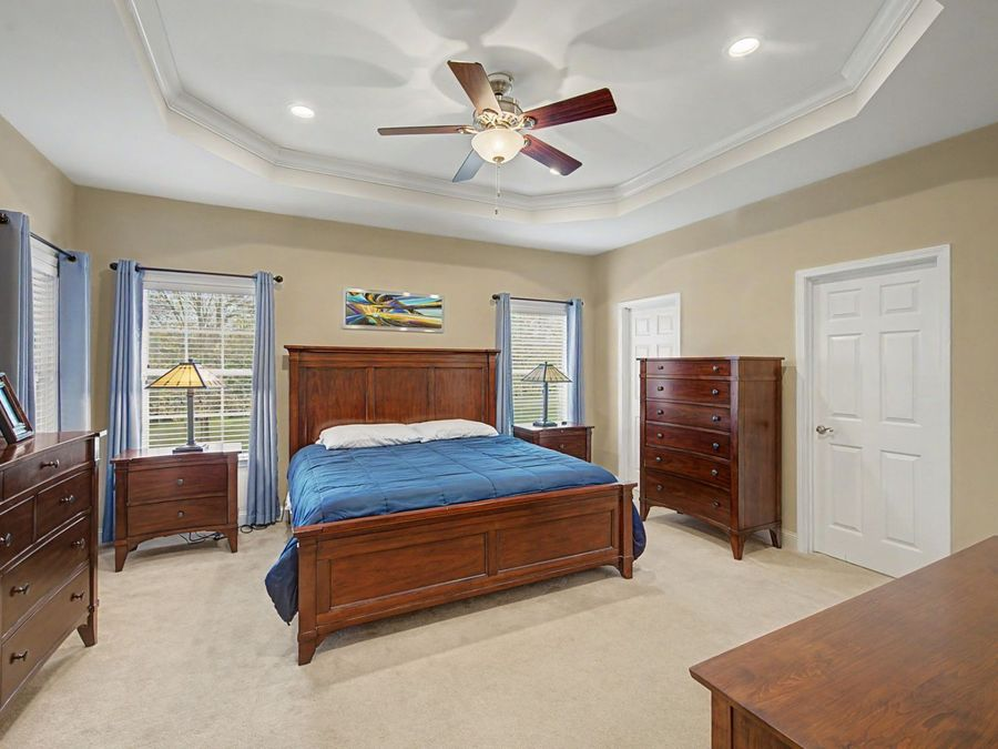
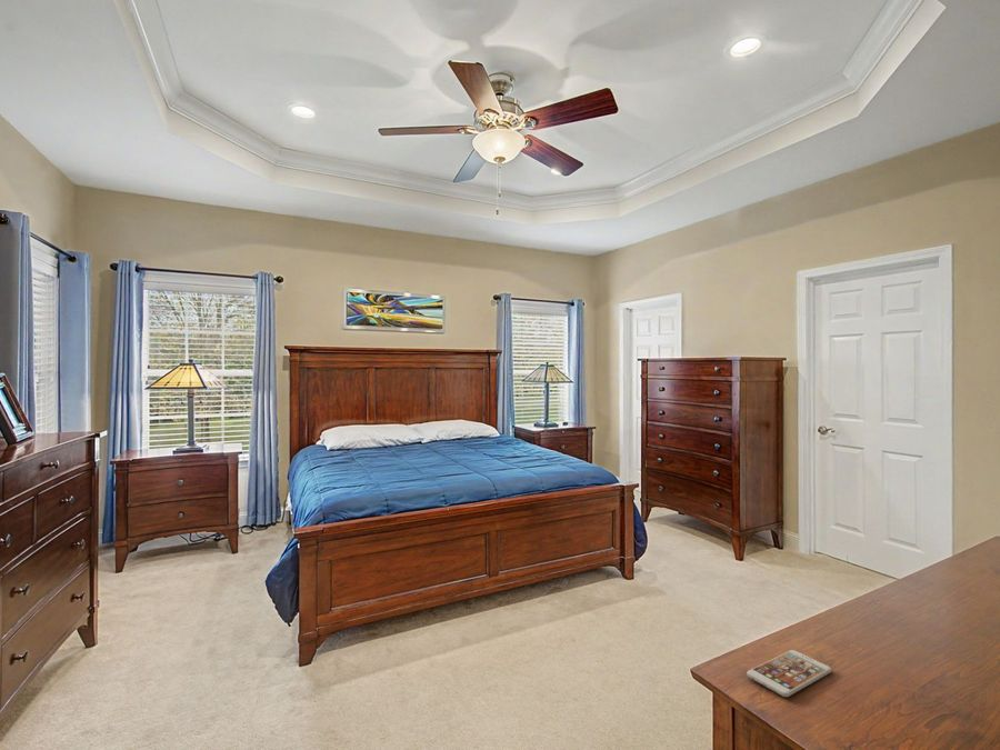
+ smartphone (789, 671)
